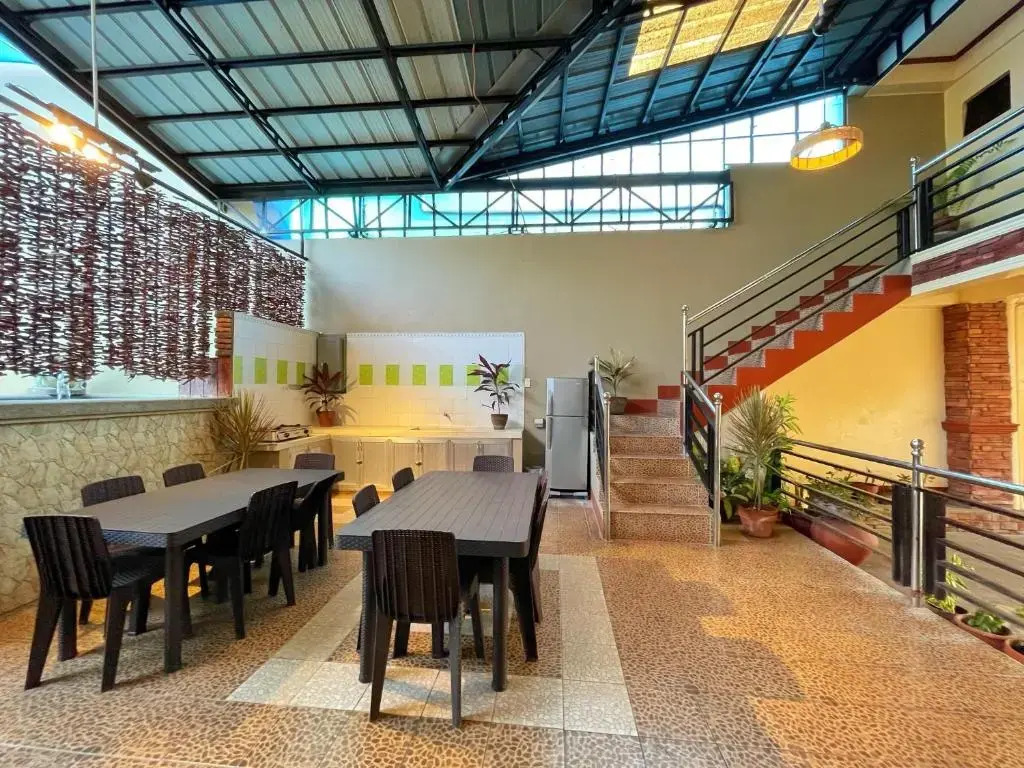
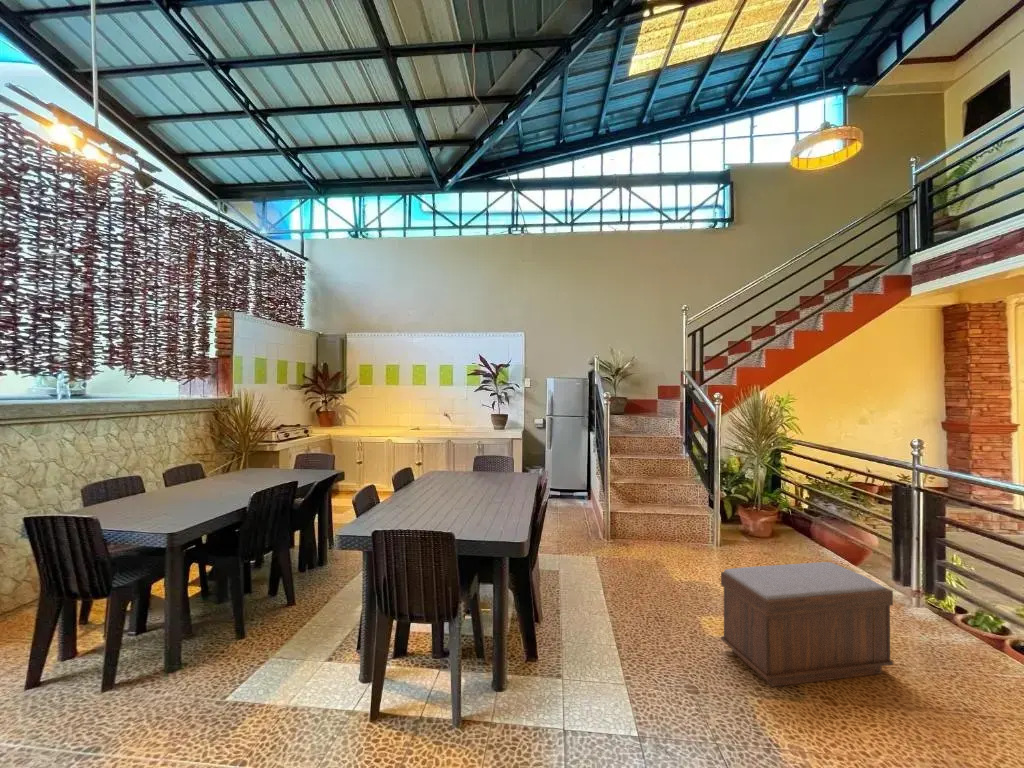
+ bench (802, 618)
